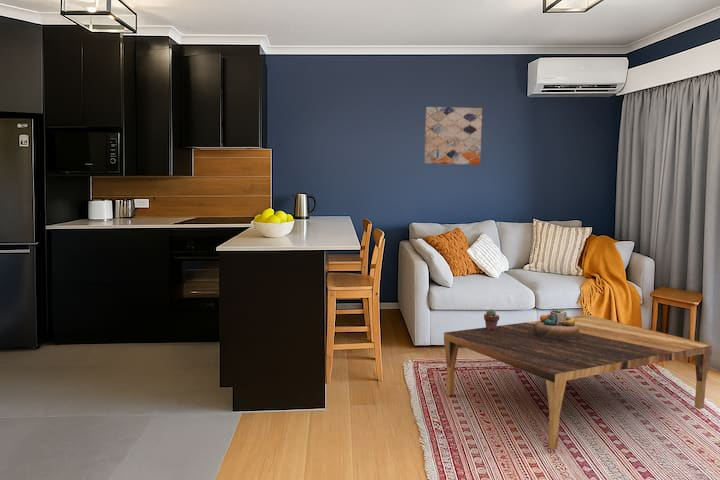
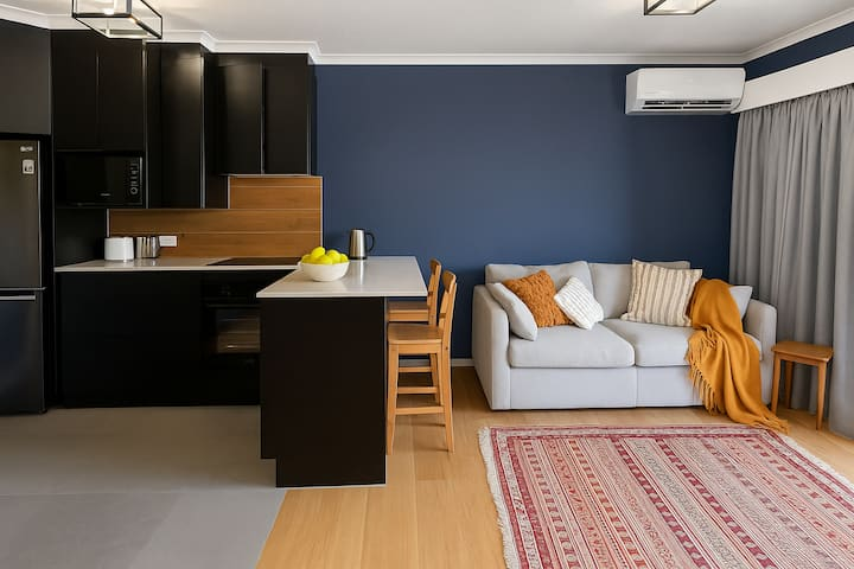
- coffee table (573, 370)
- decorative bowl (556, 321)
- potted succulent (491, 318)
- wall art (453, 136)
